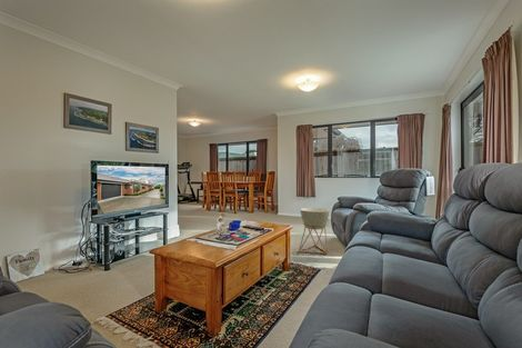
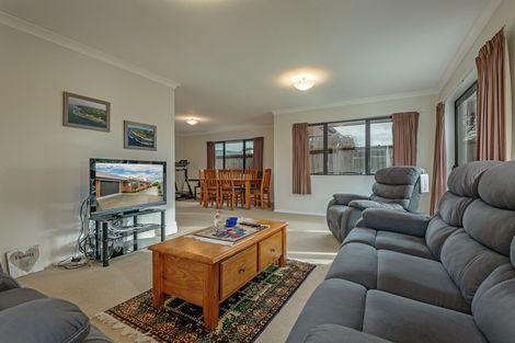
- planter (314, 229)
